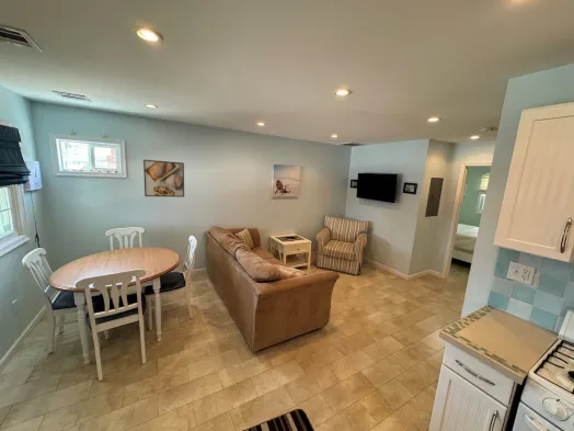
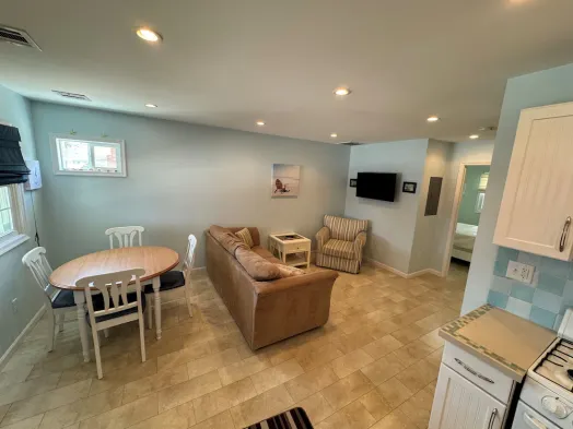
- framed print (164, 179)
